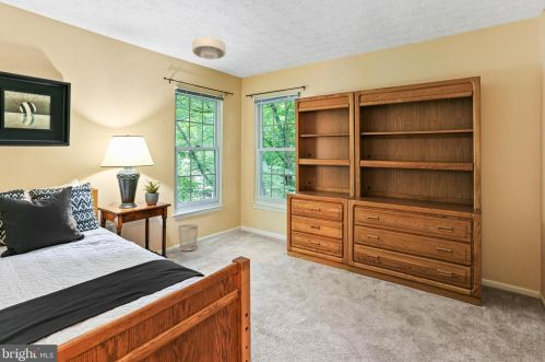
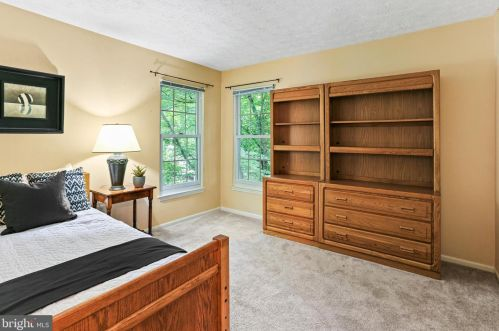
- ceiling light (209, 49)
- wastebasket (188, 237)
